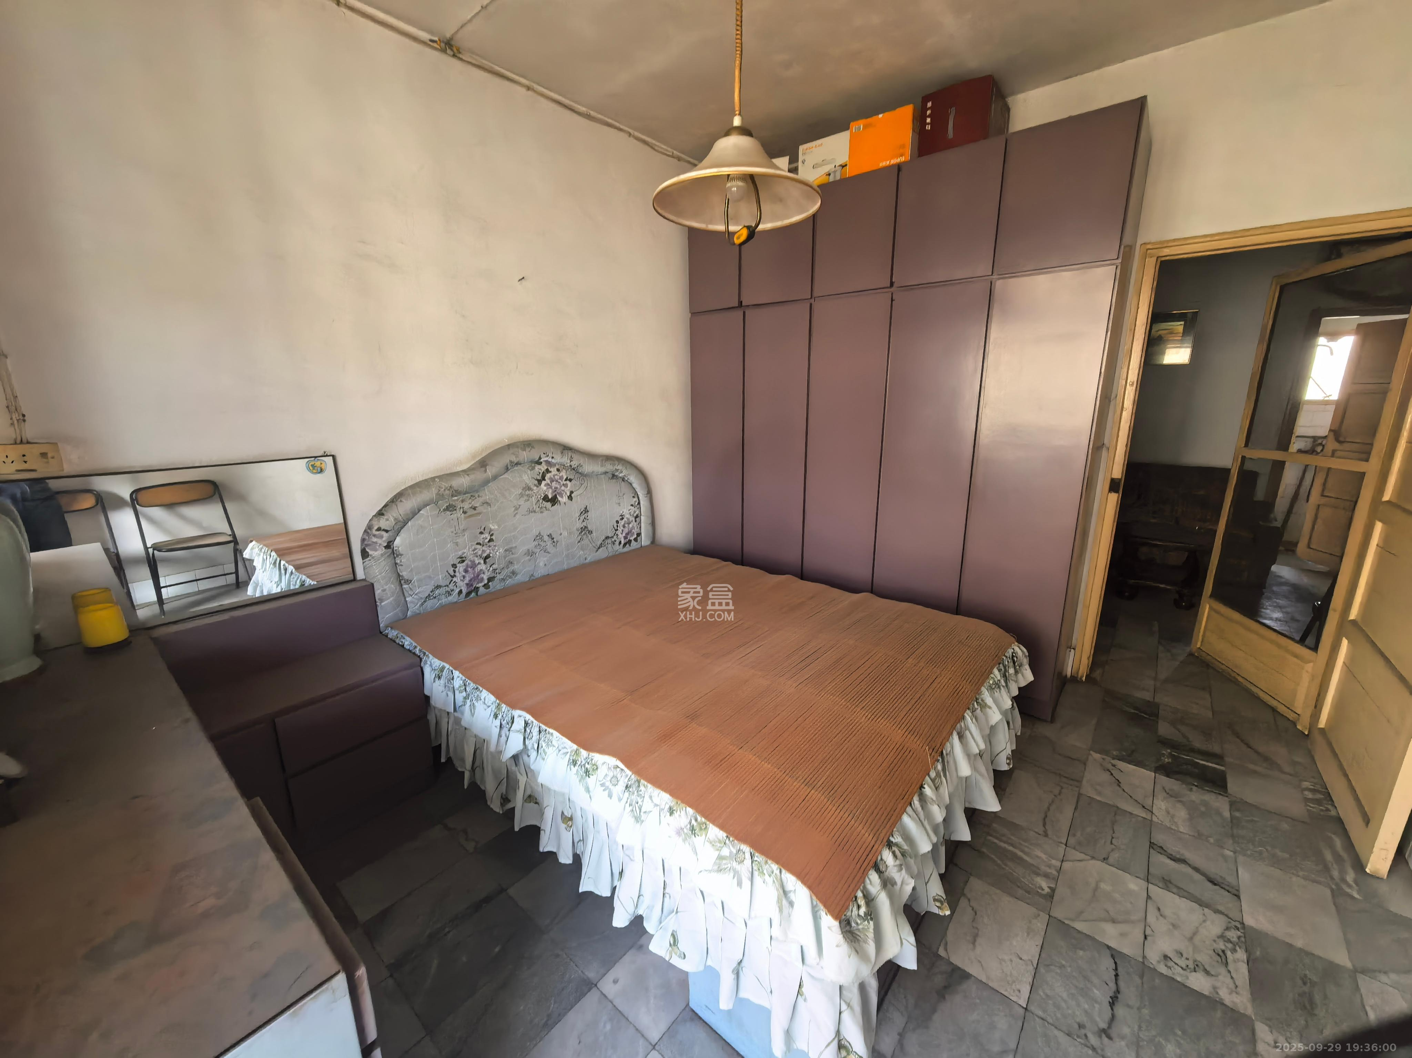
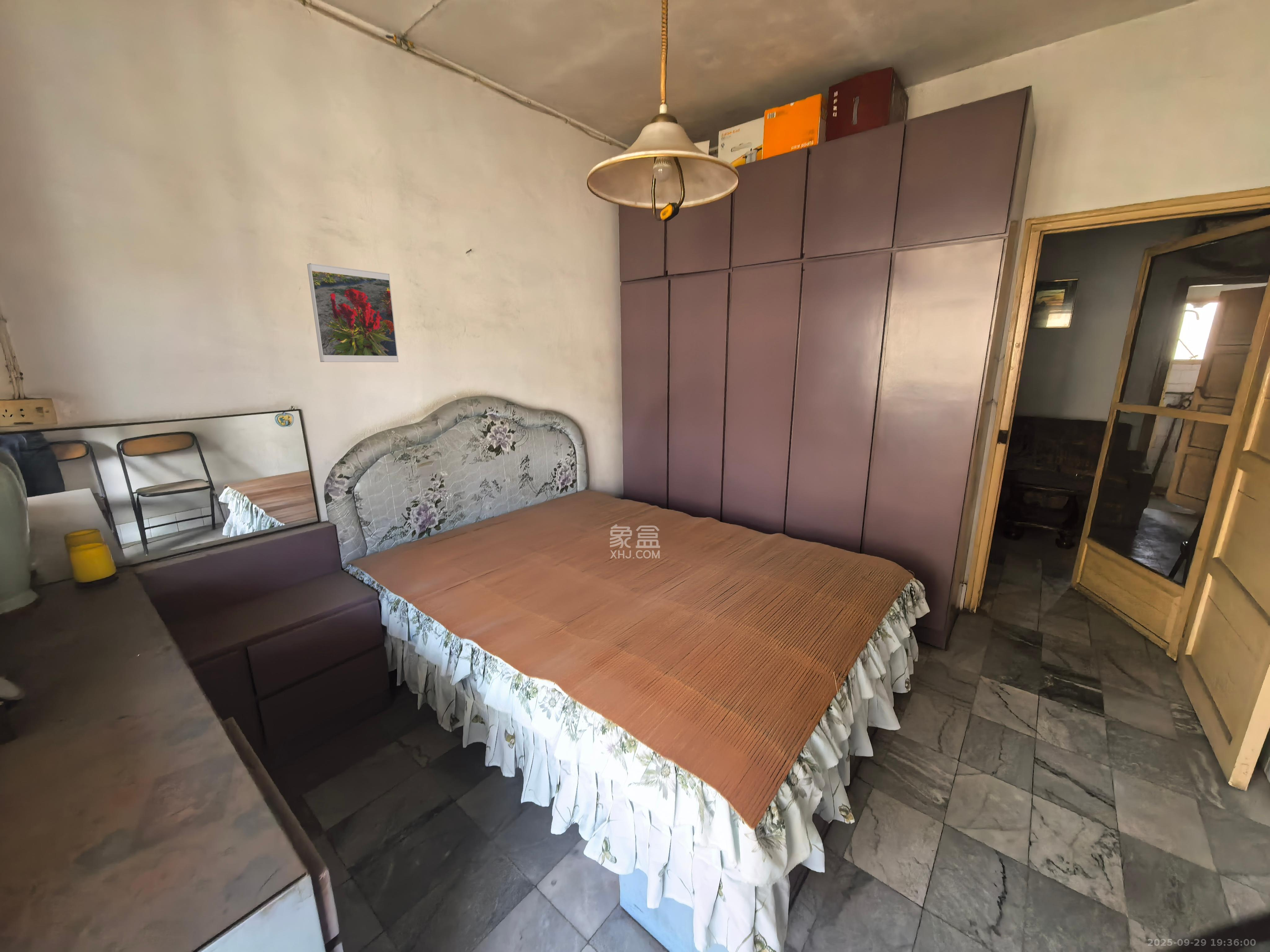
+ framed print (356, 316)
